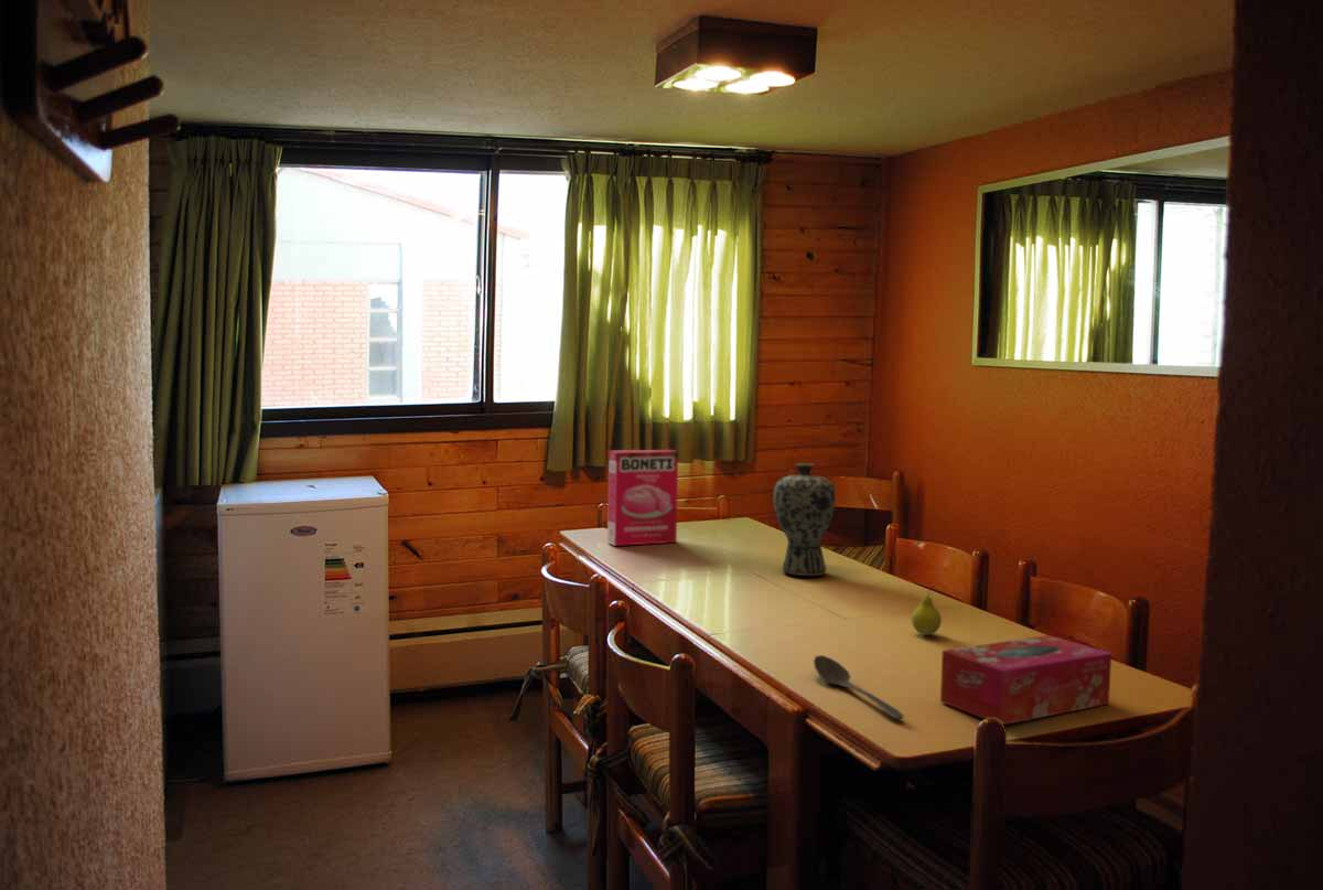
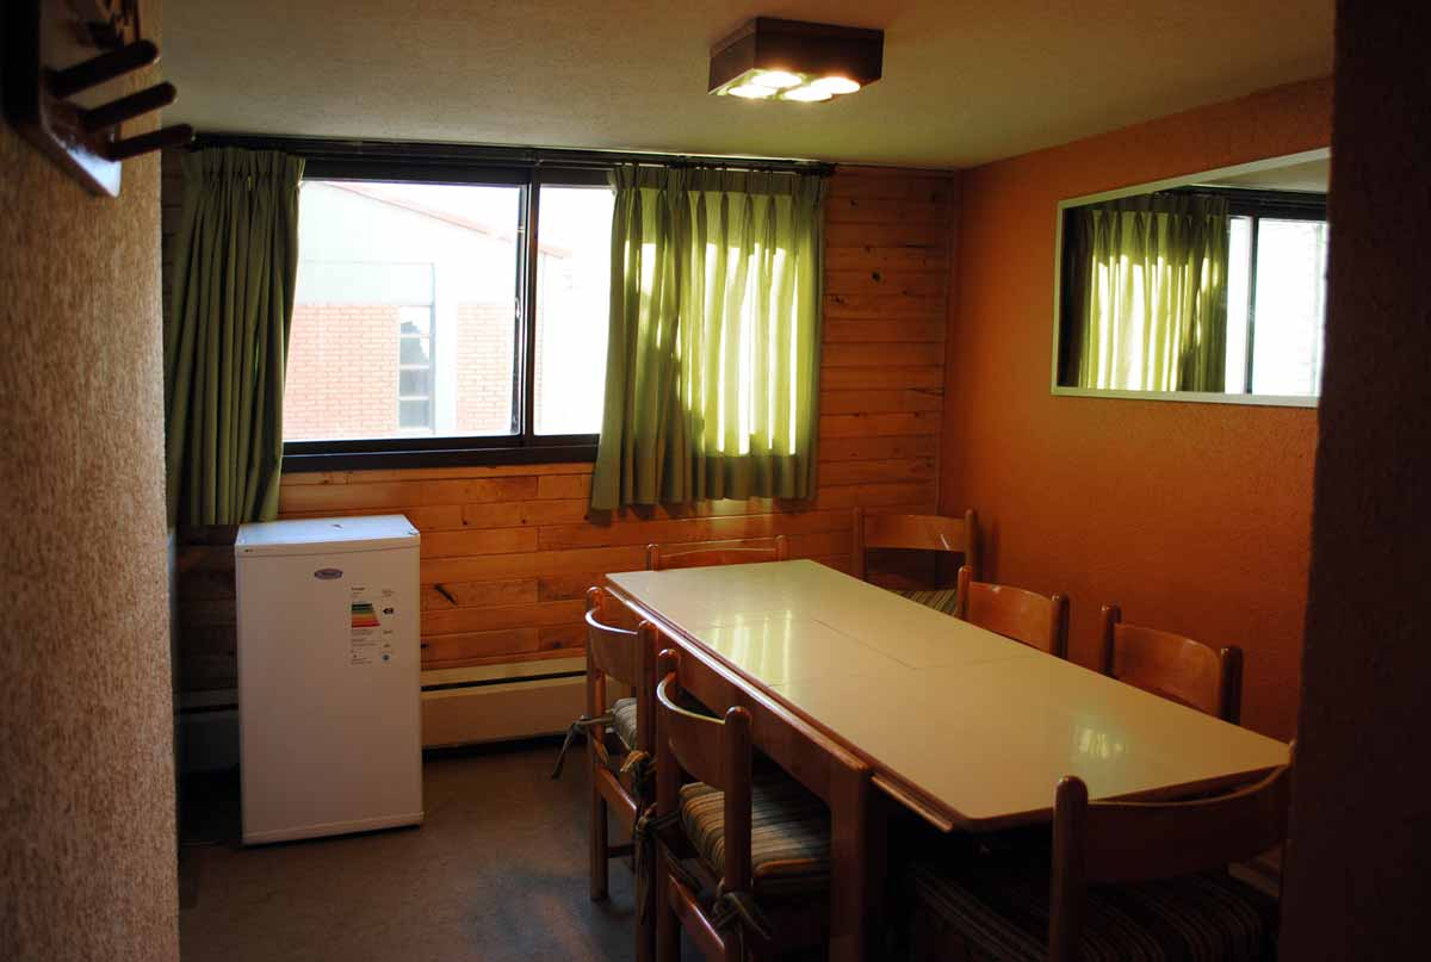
- vase (803, 518)
- fruit (926, 609)
- cereal box (643, 496)
- tissue box (1025, 677)
- stirrer (857, 687)
